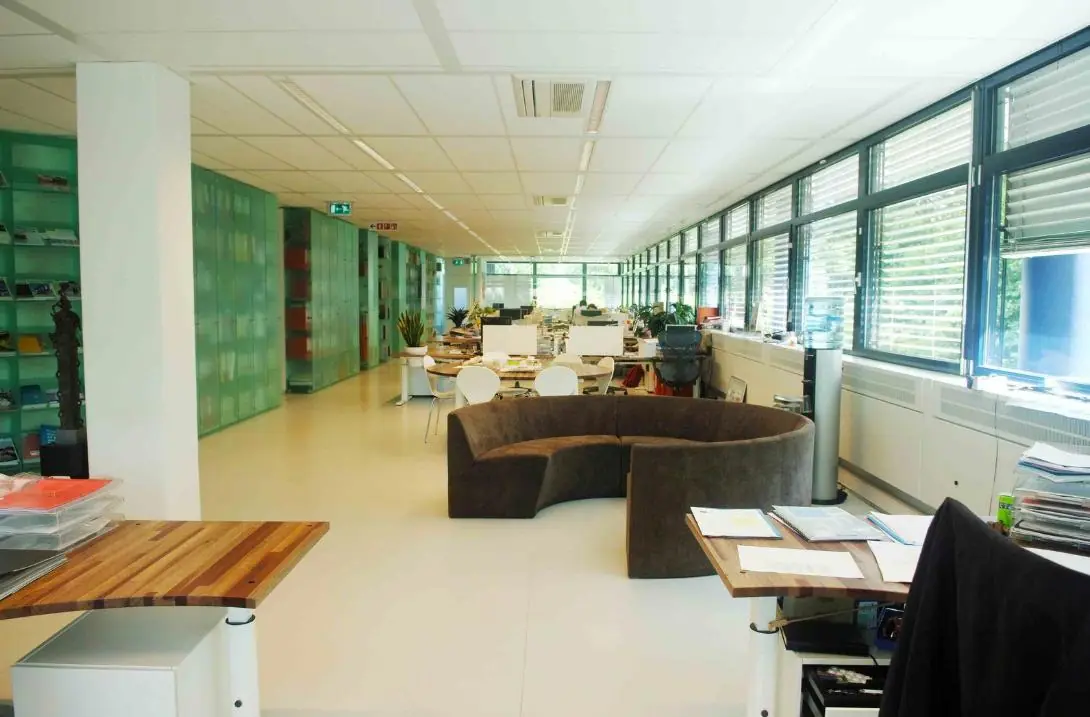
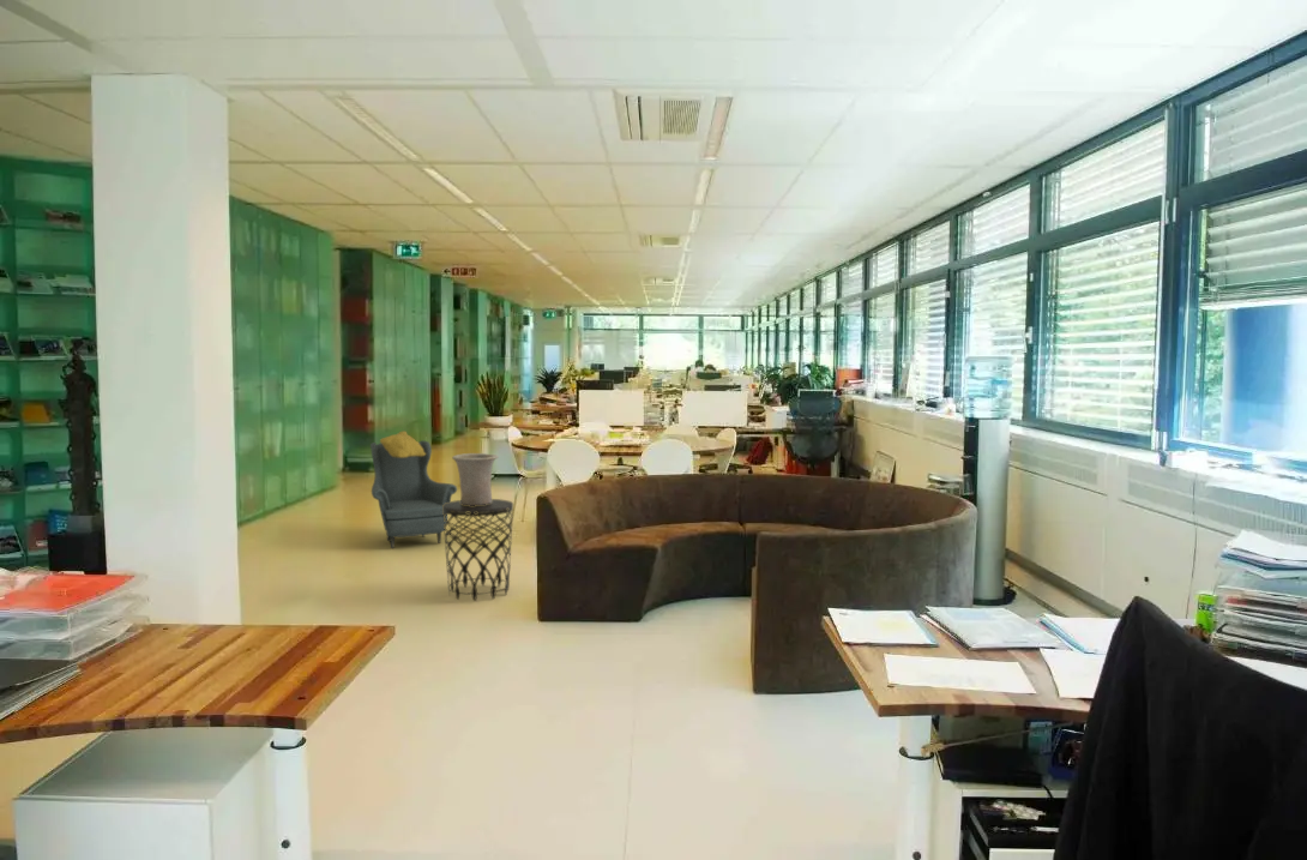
+ armchair (406, 486)
+ vase (475, 479)
+ side table (477, 548)
